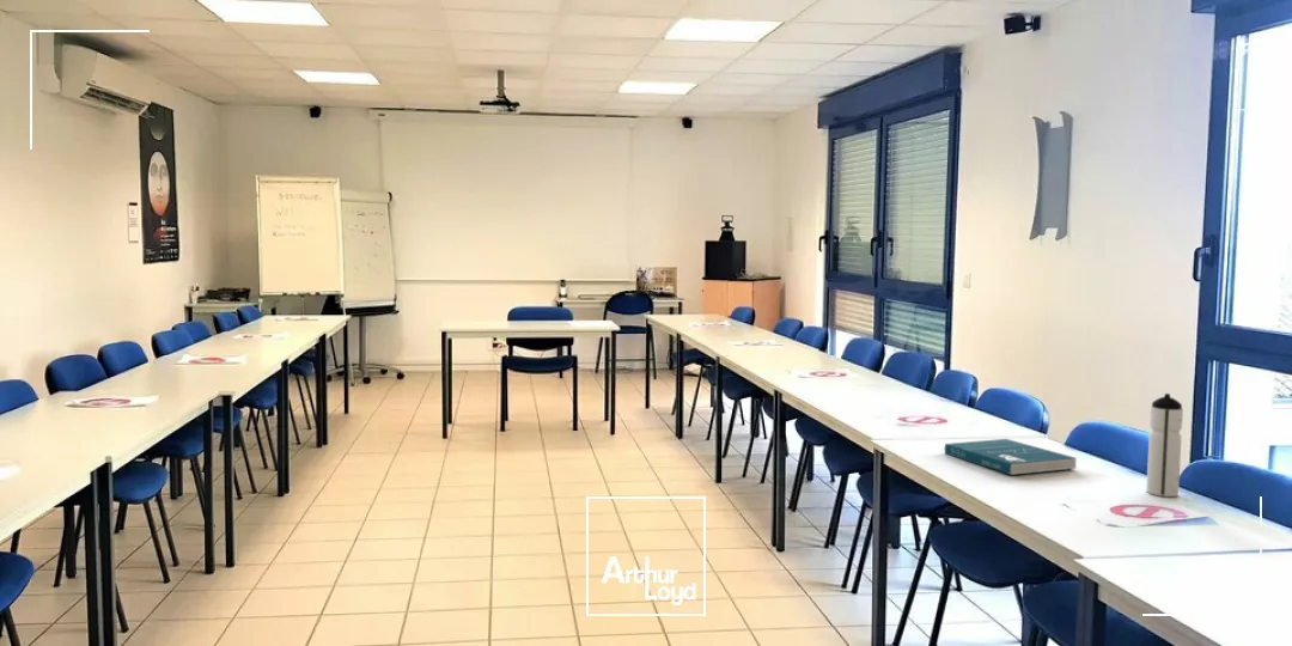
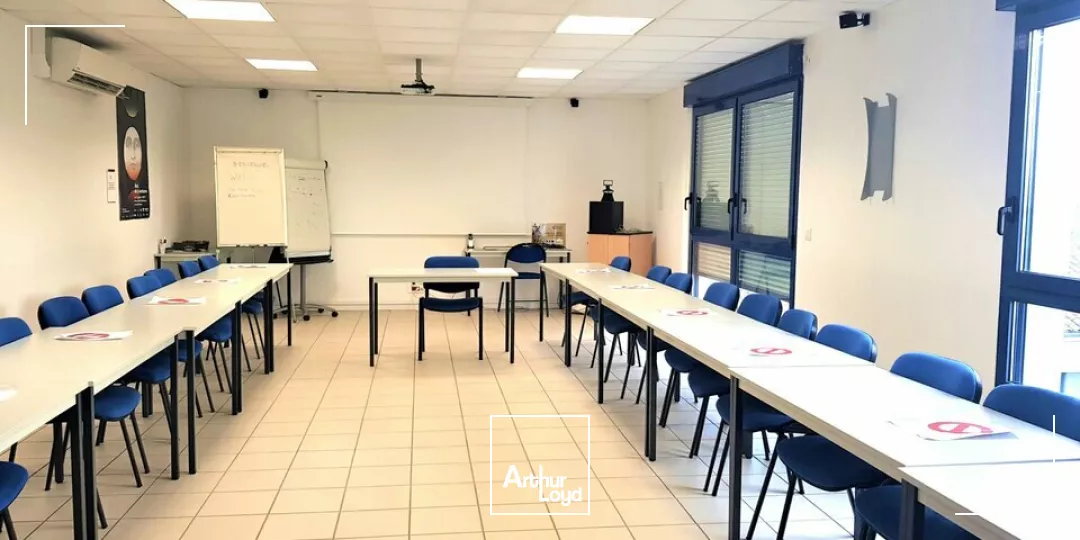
- book (1007, 456)
- water bottle (1164, 443)
